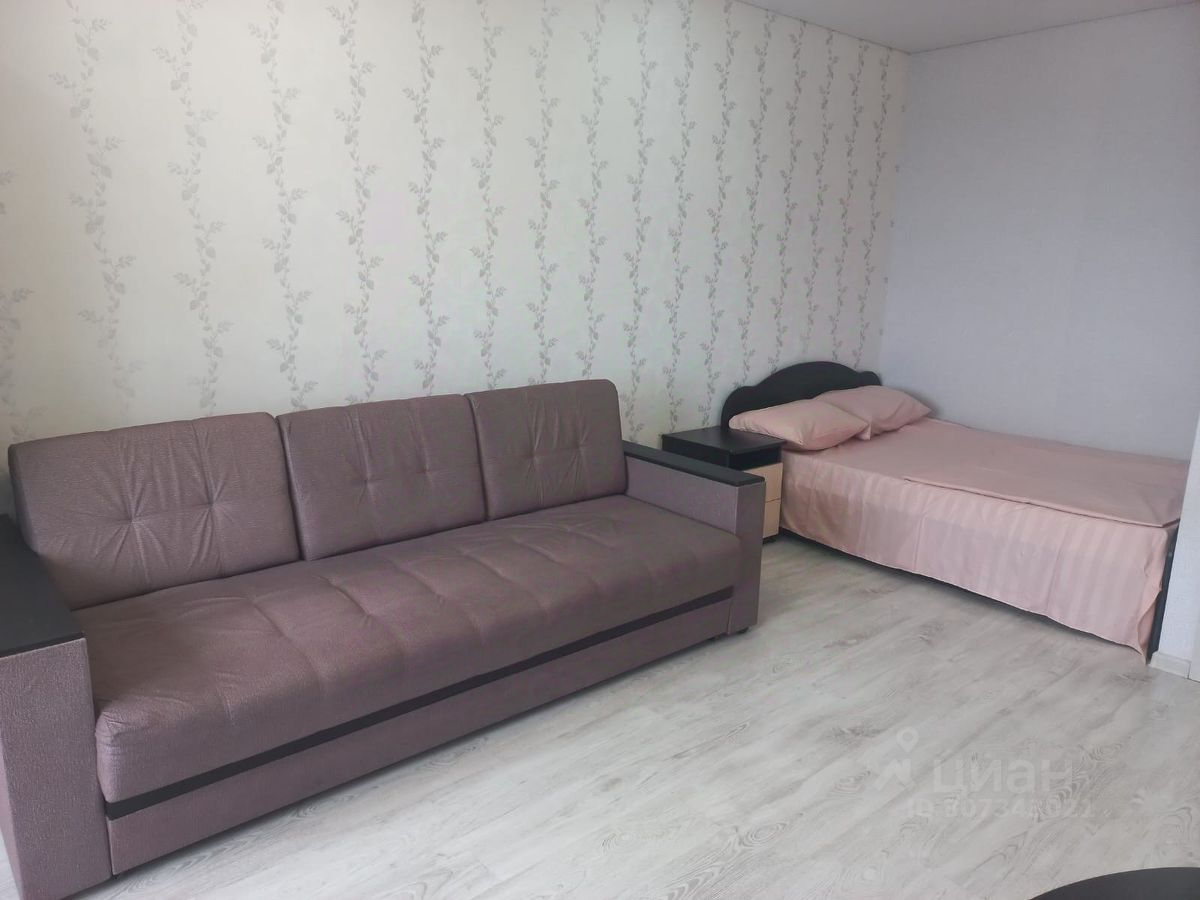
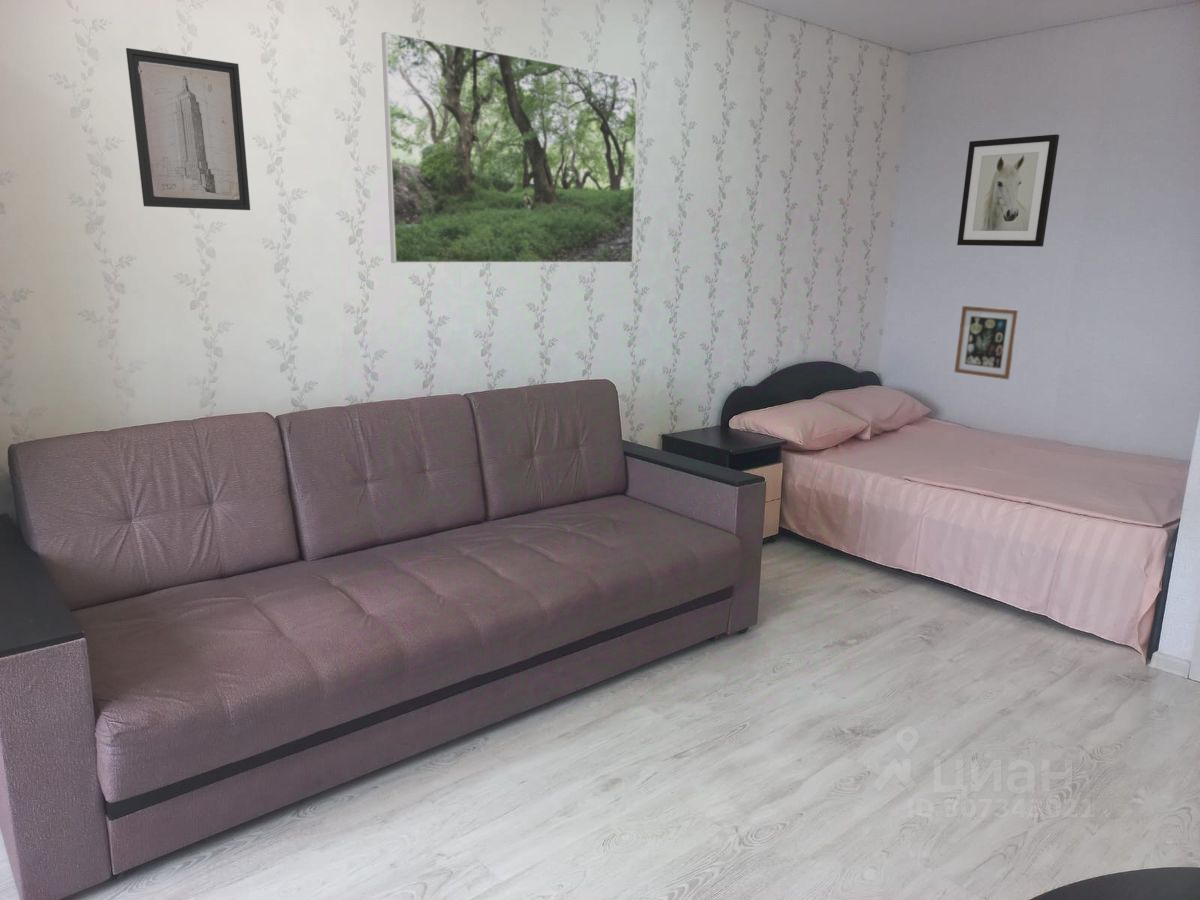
+ wall art (1005, 192)
+ wall art (191, 134)
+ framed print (524, 163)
+ wall art (985, 342)
